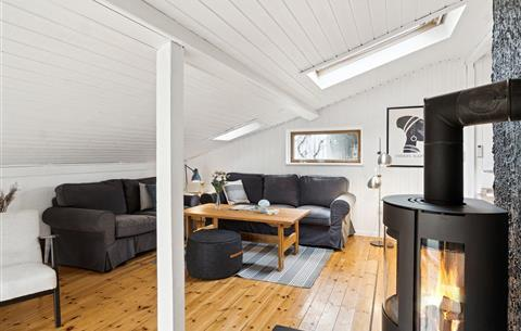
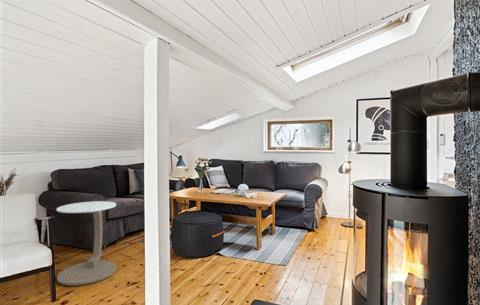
+ side table (94, 238)
